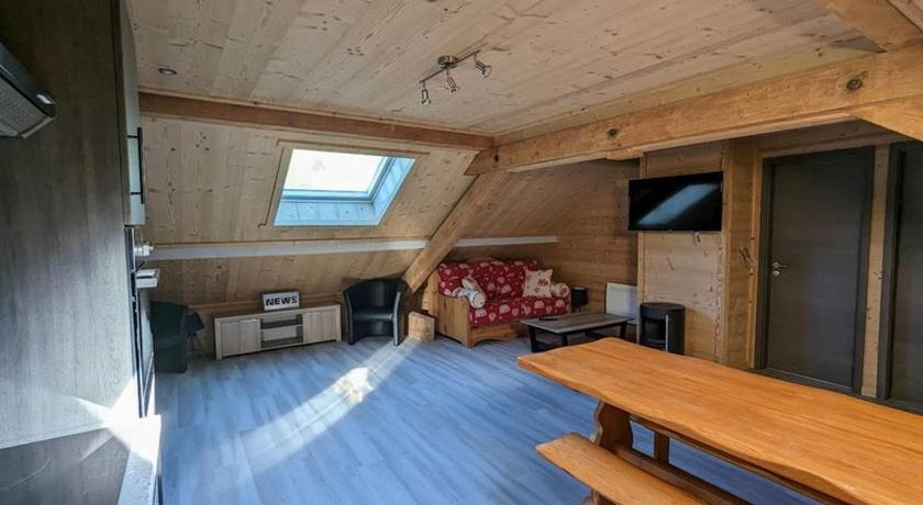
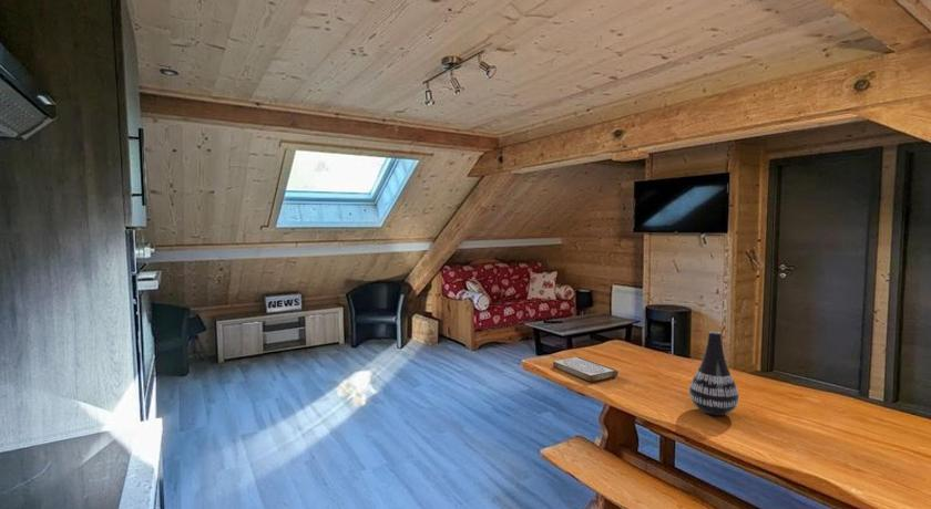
+ vase (714, 372)
+ book (584, 367)
